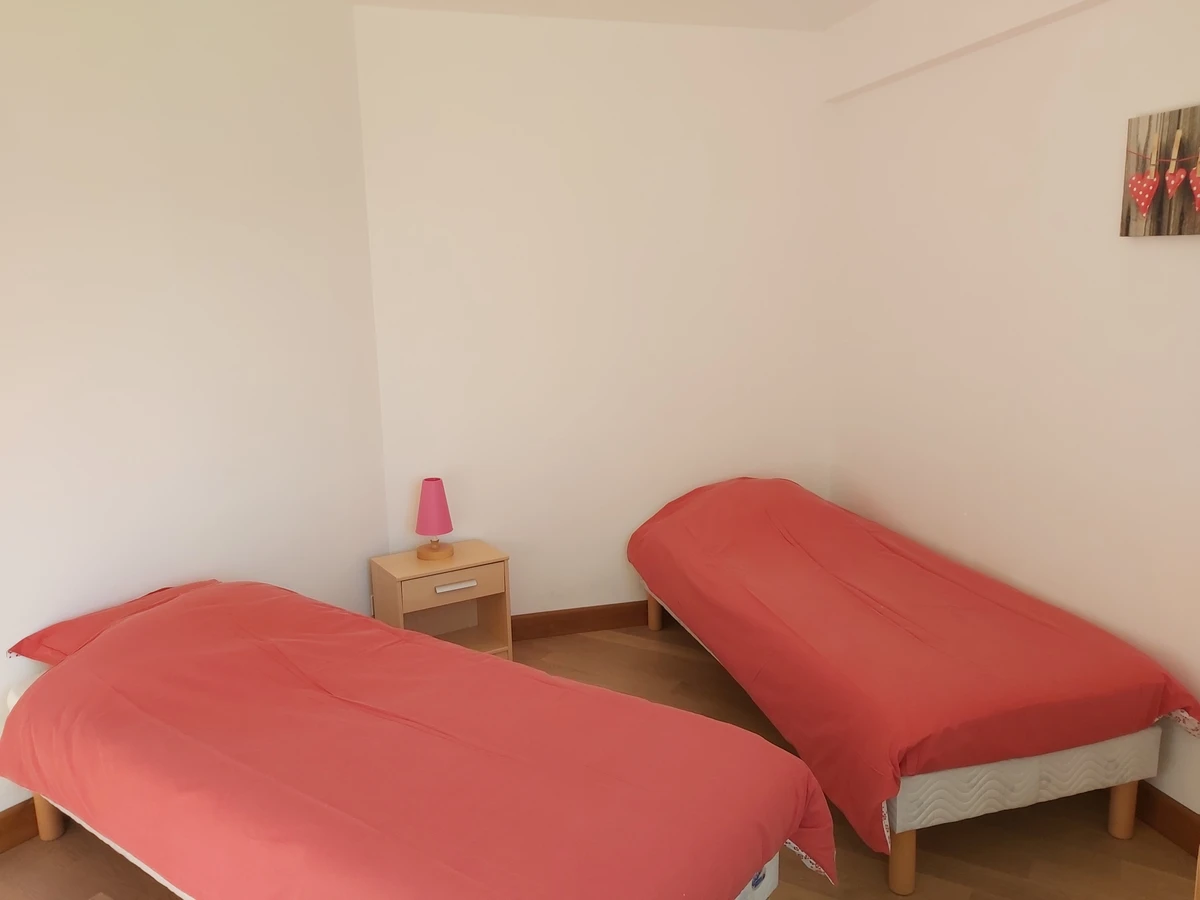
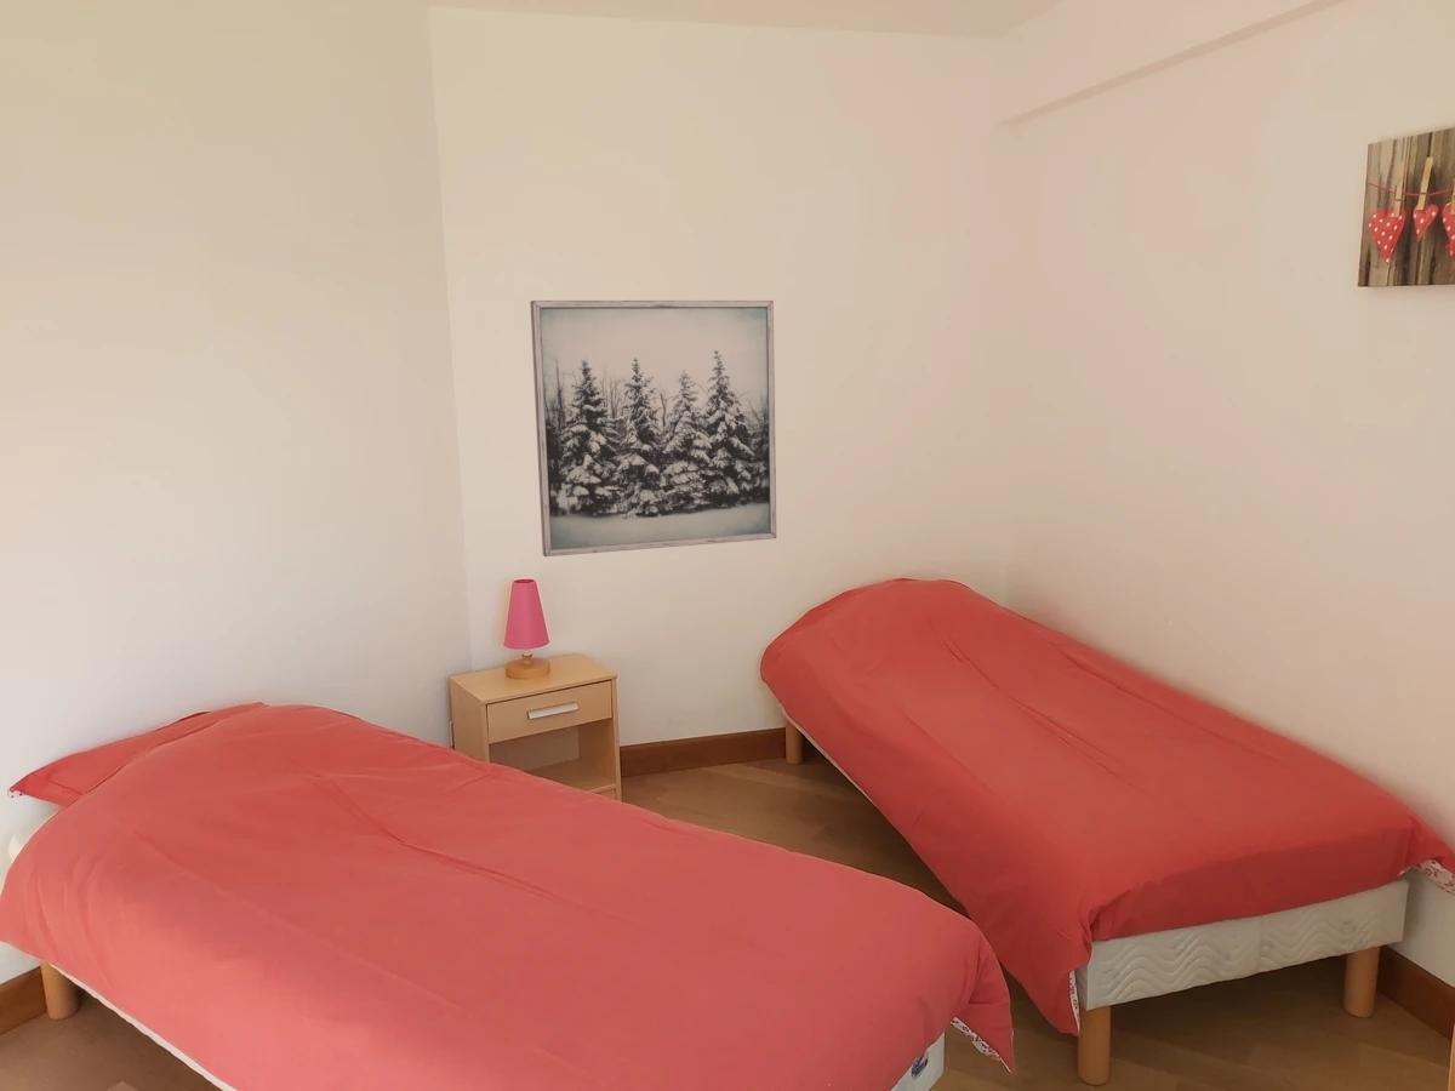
+ wall art (660, 425)
